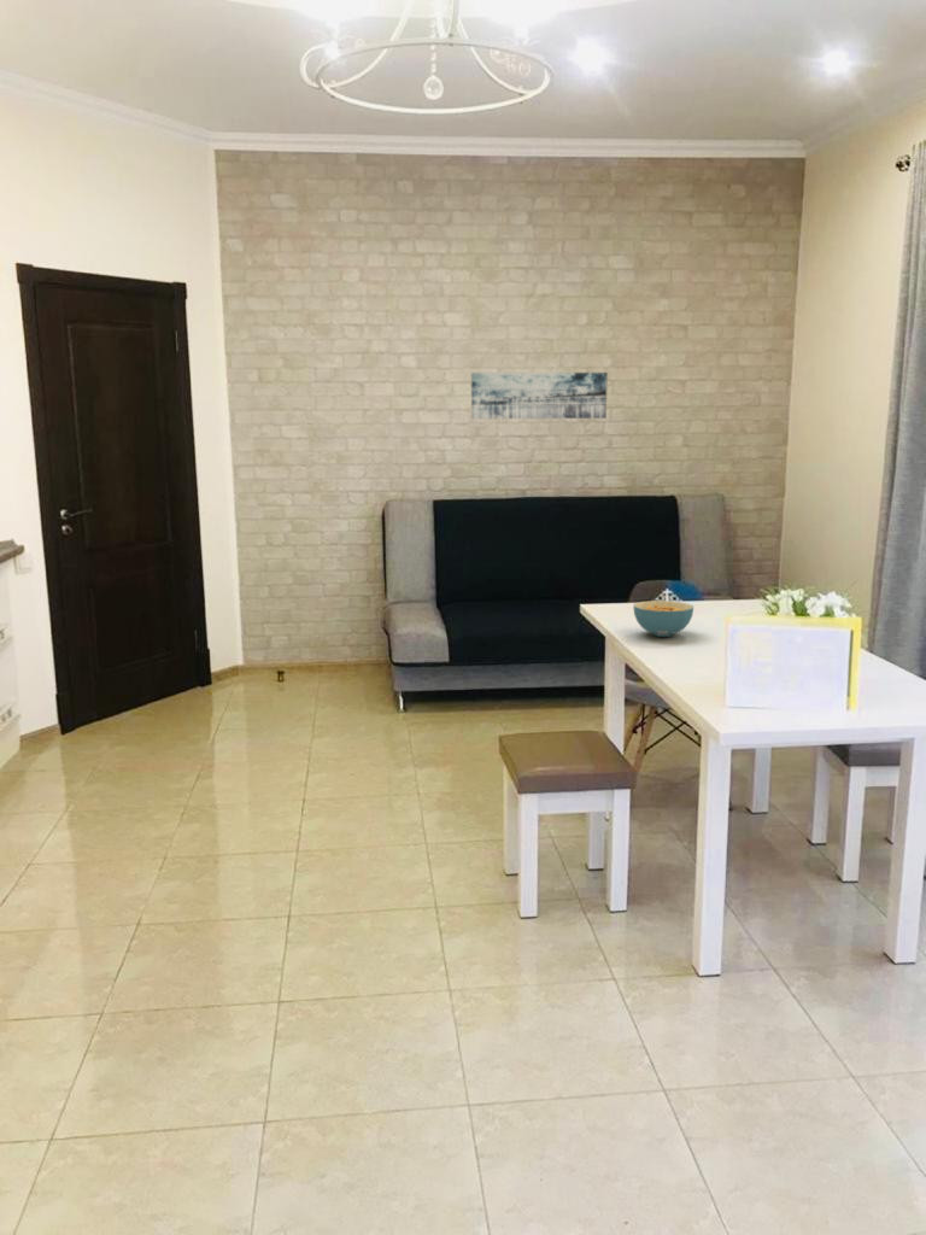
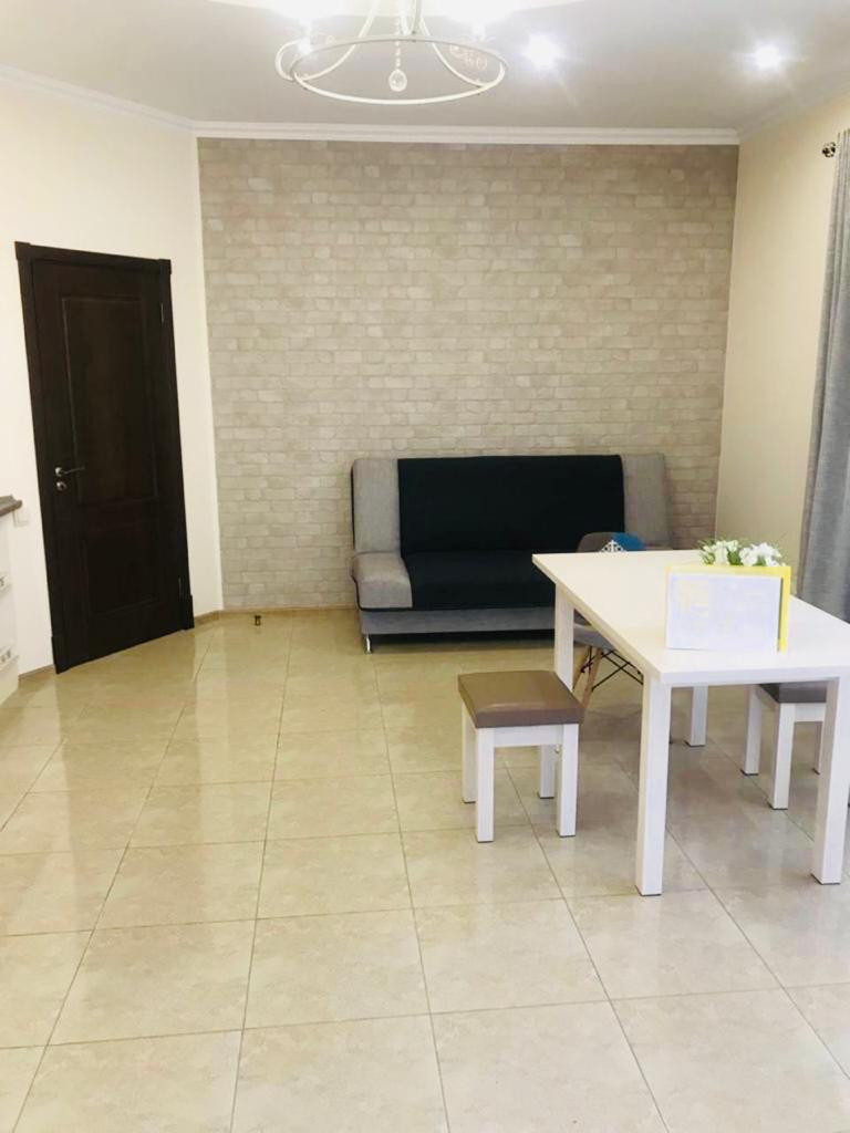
- cereal bowl (662, 620)
- wall art (539, 396)
